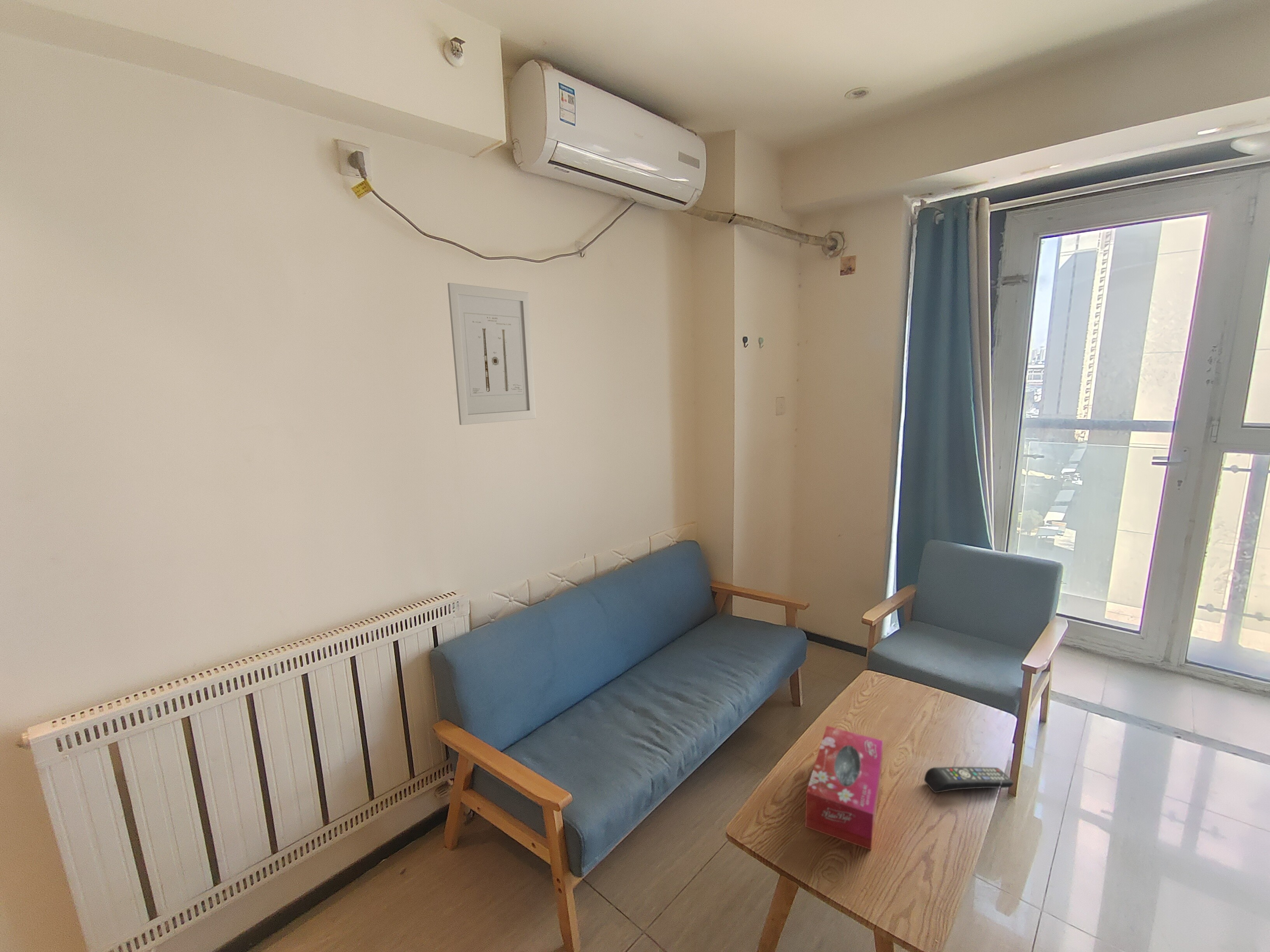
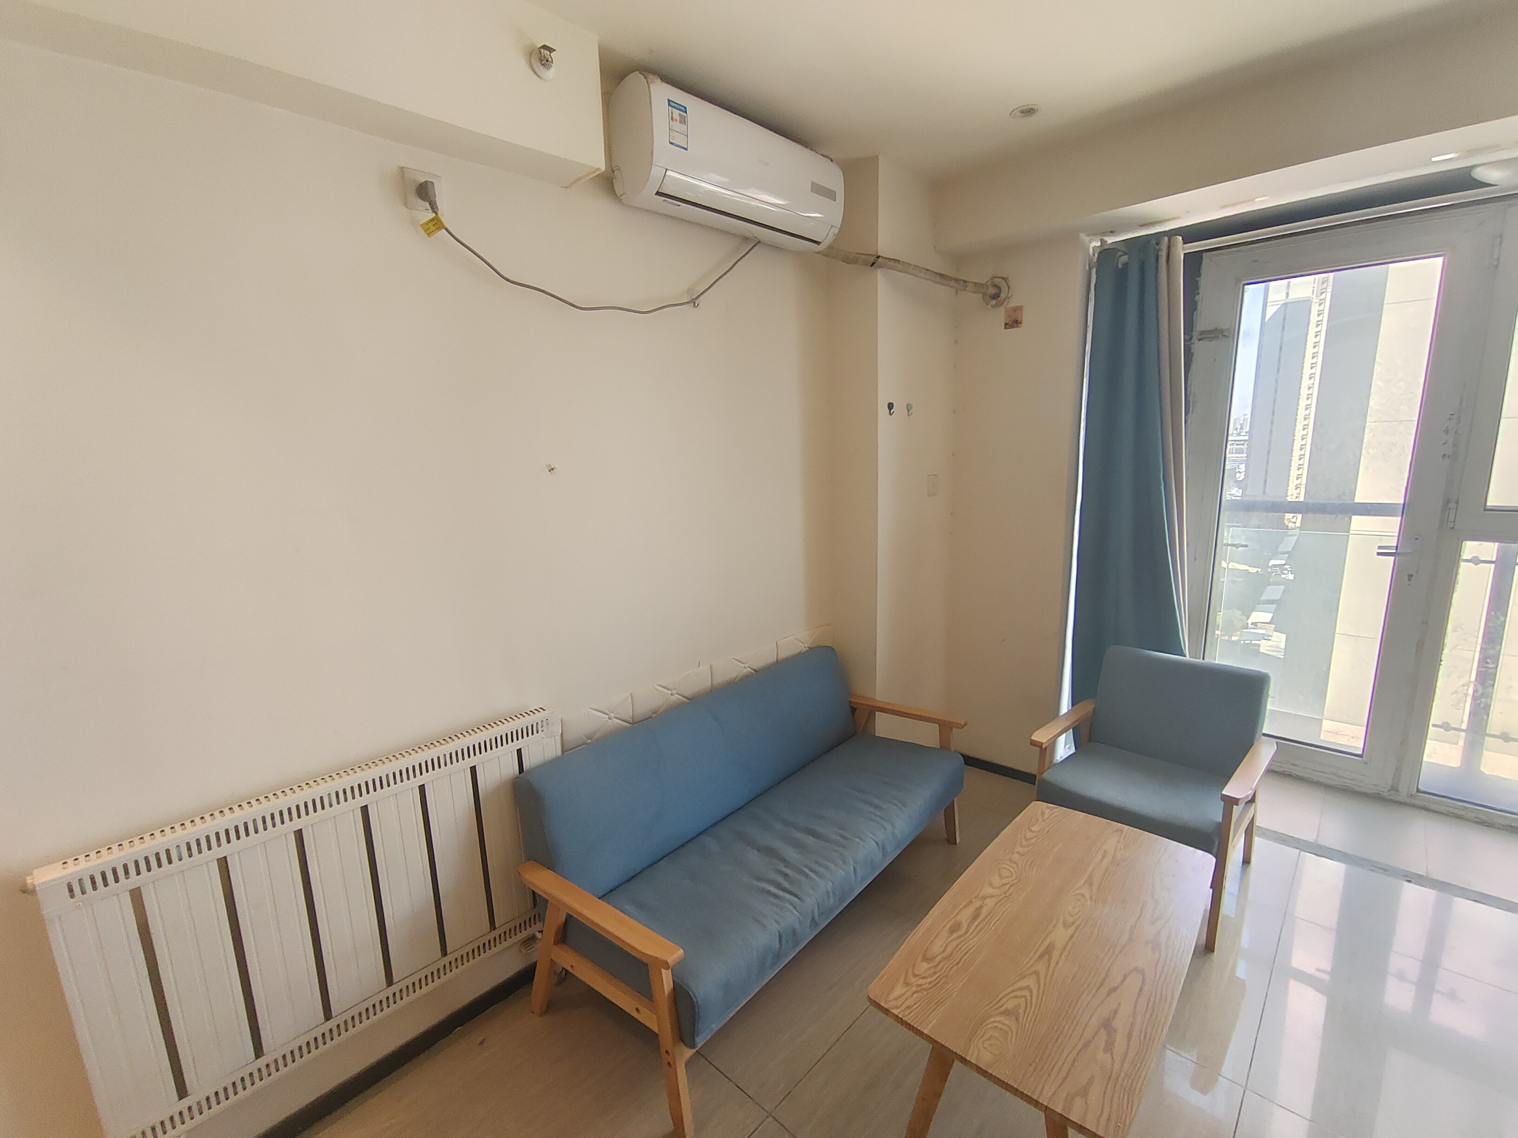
- tissue box (846, 781)
- remote control (968, 778)
- wall art (495, 356)
